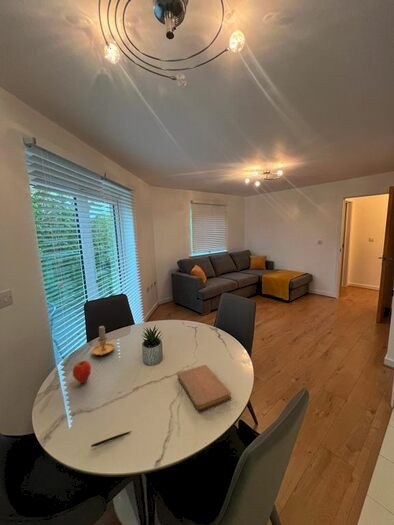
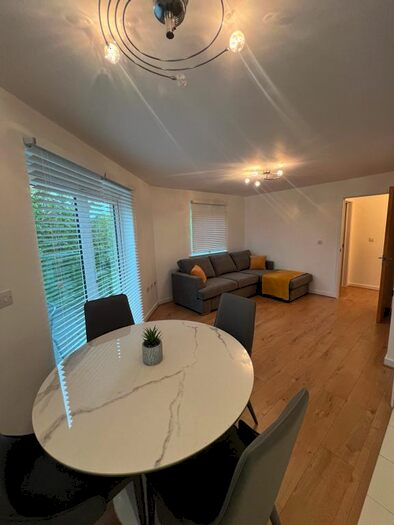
- candle (102, 339)
- pen (112, 438)
- notebook (202, 384)
- apple (82, 372)
